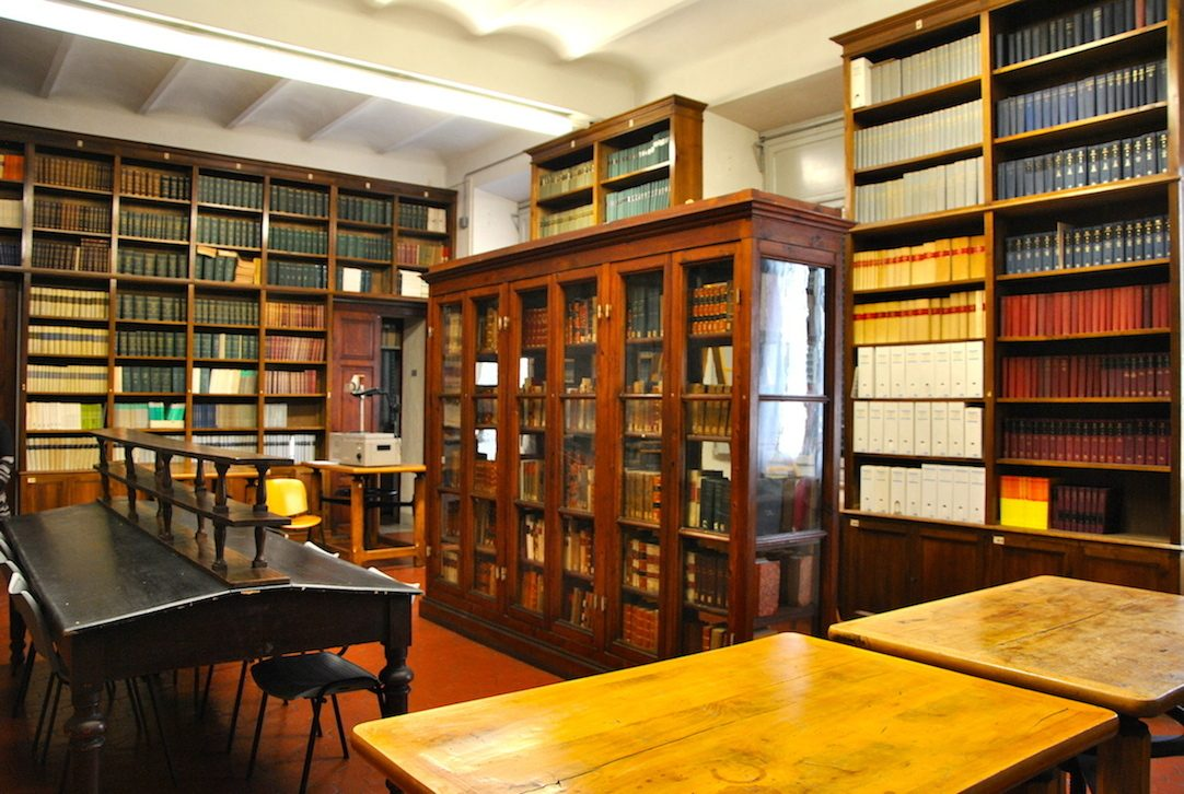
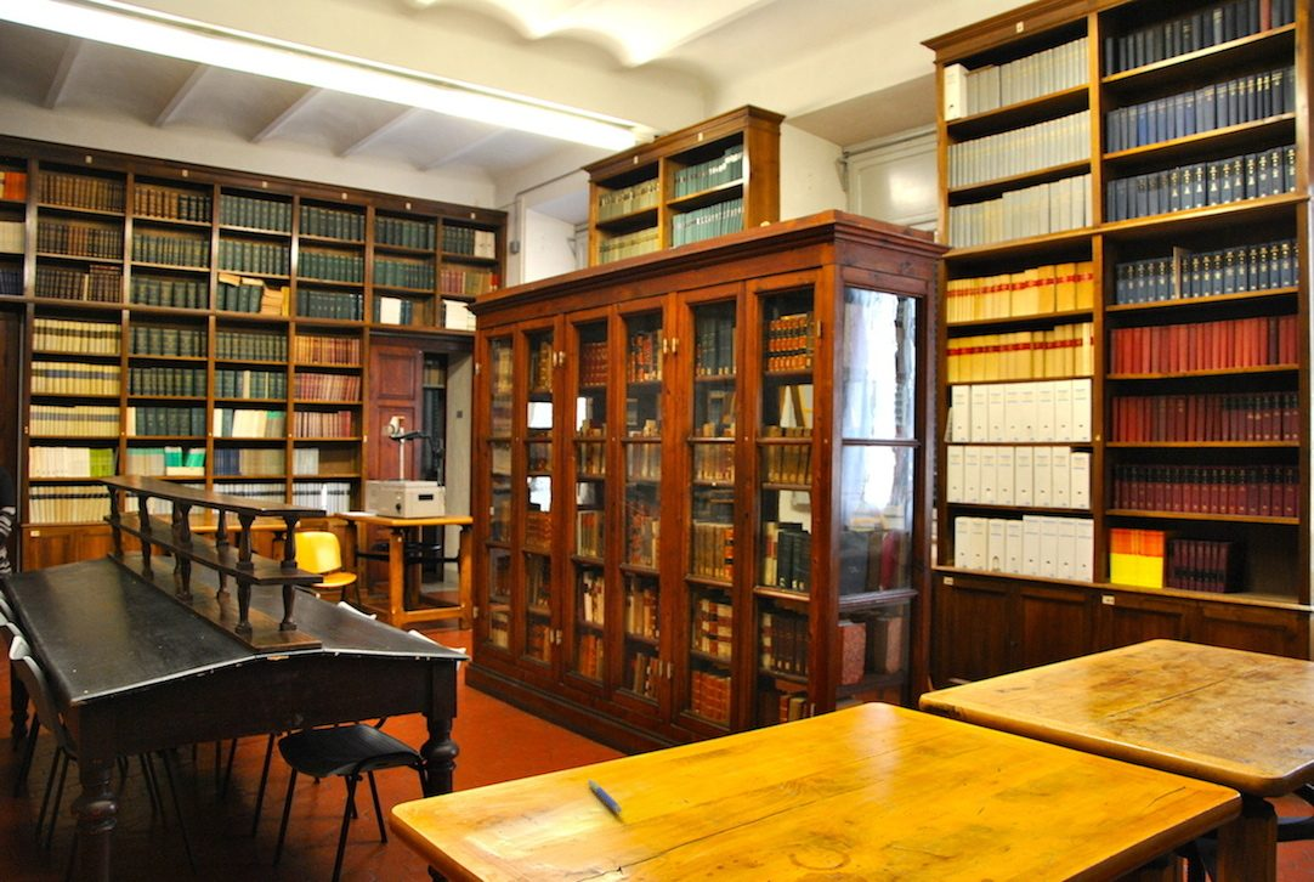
+ pen (602, 793)
